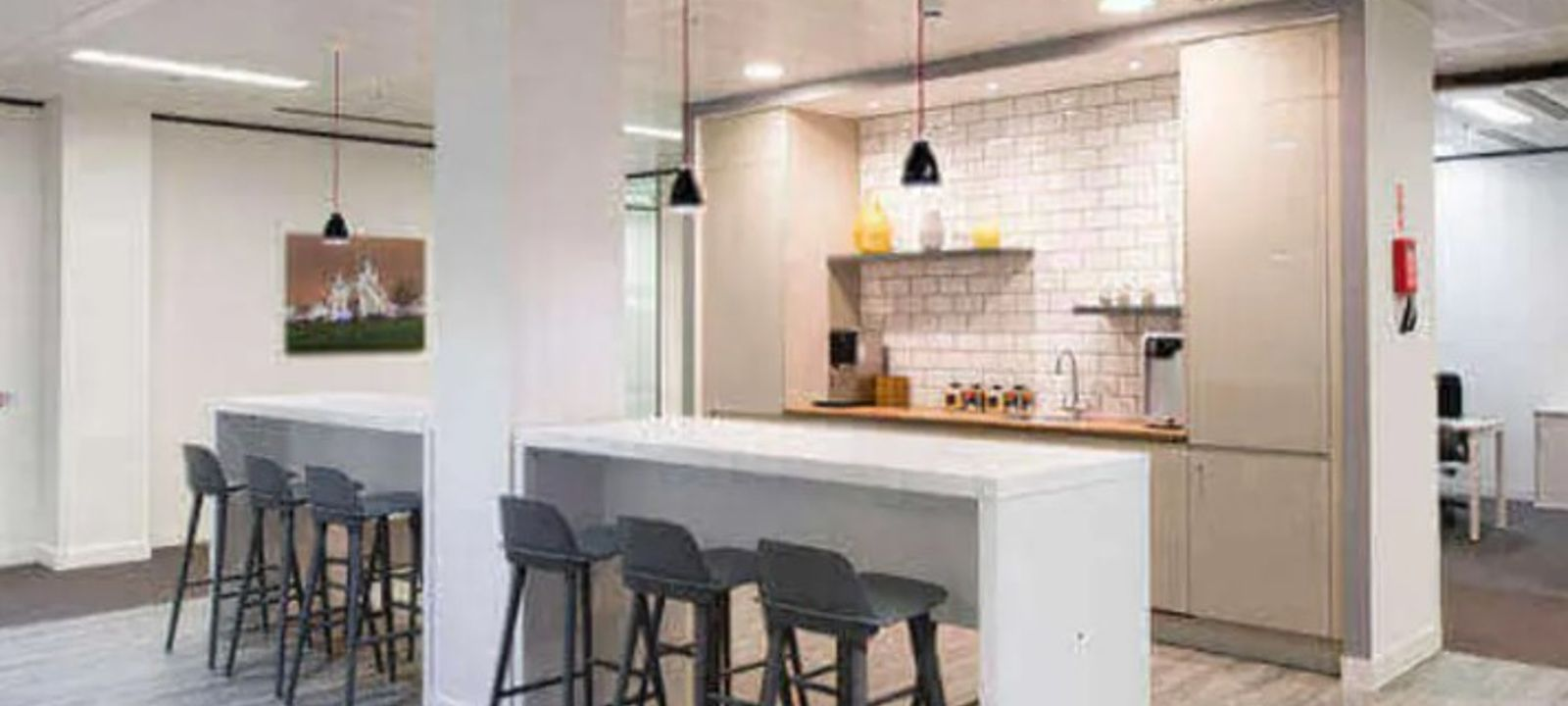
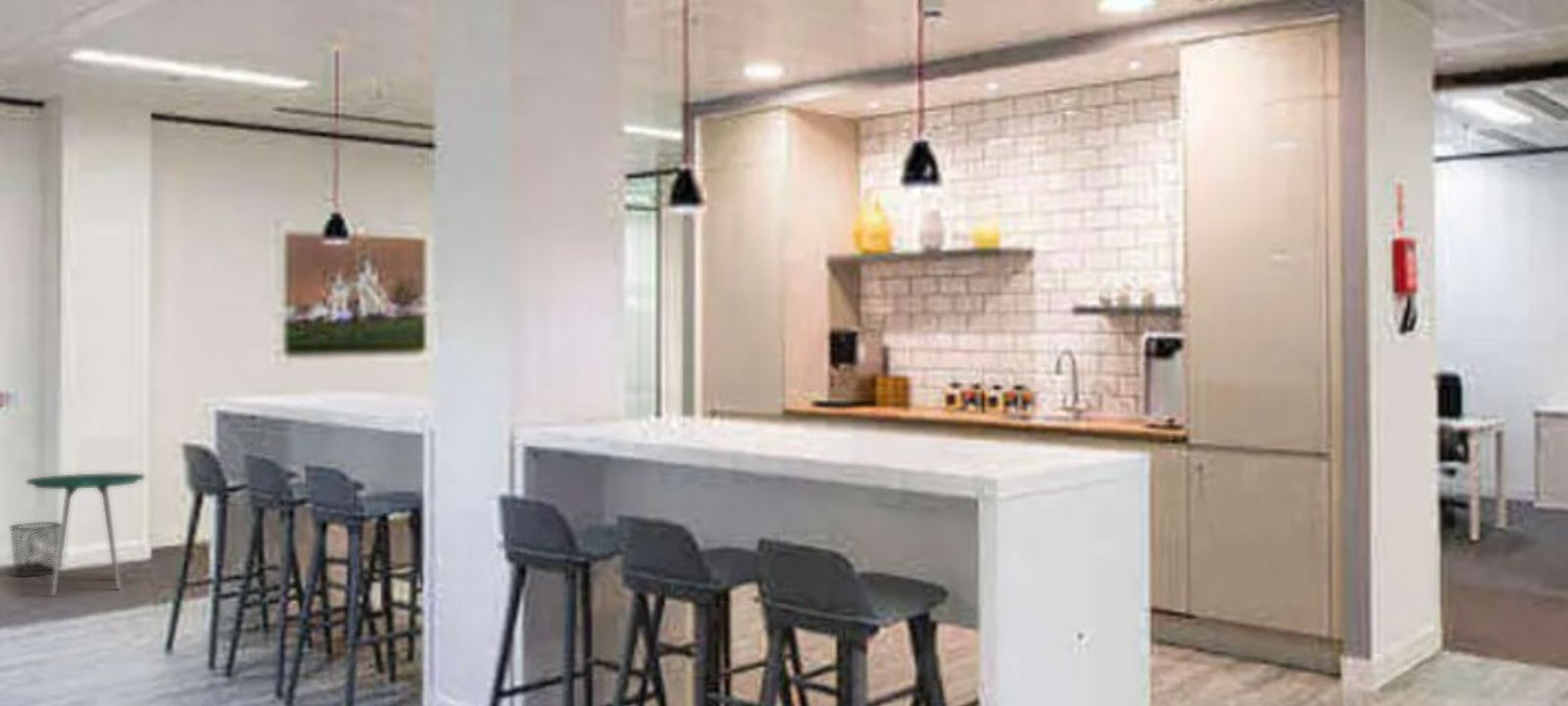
+ side table (107, 529)
+ waste bin (35, 548)
